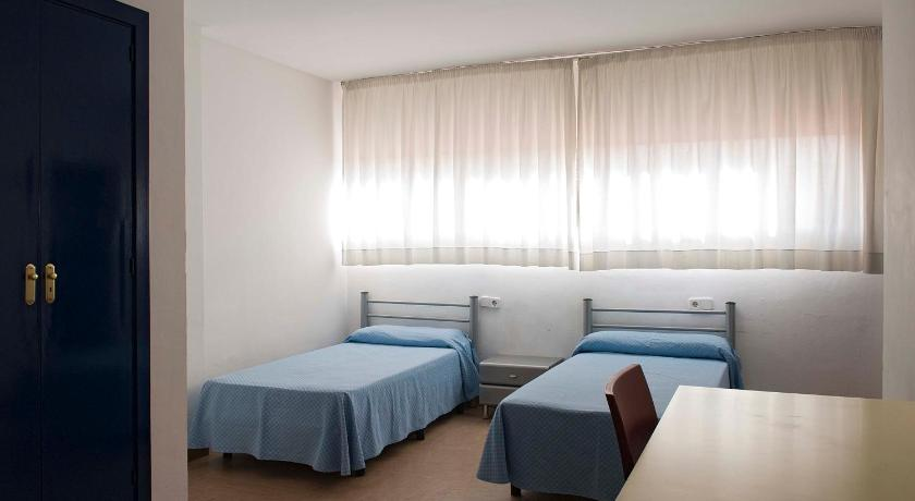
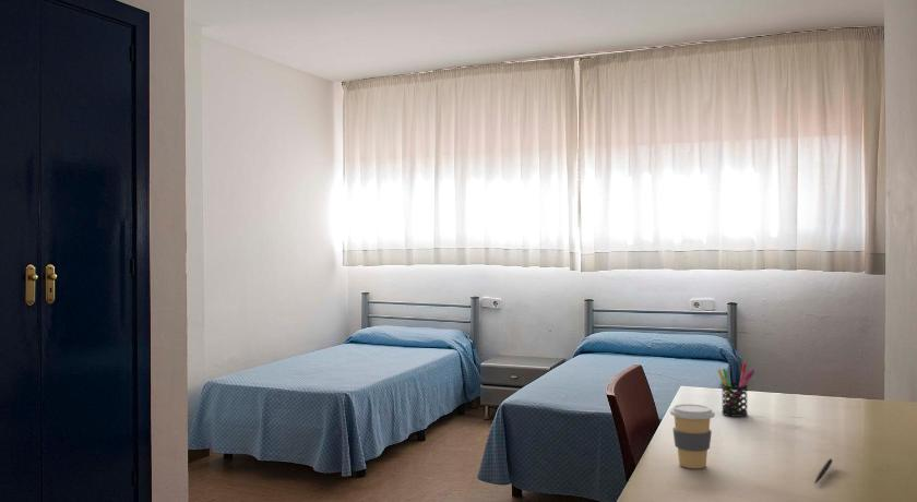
+ coffee cup (692, 435)
+ pen holder (734, 387)
+ pen (822, 470)
